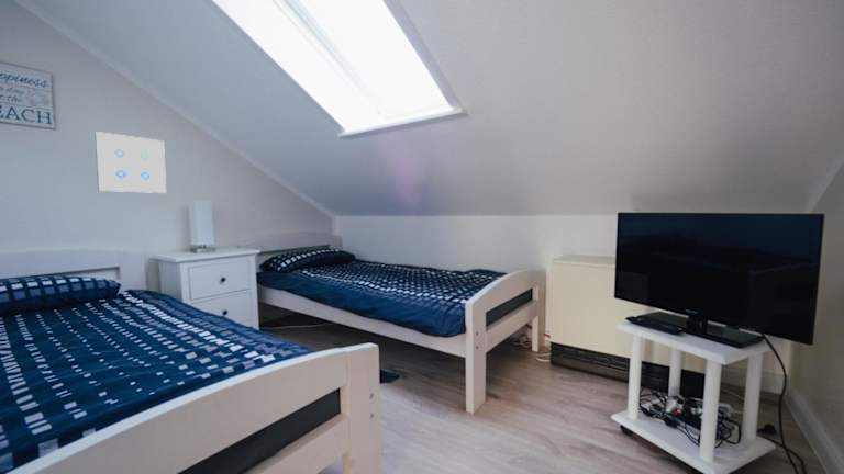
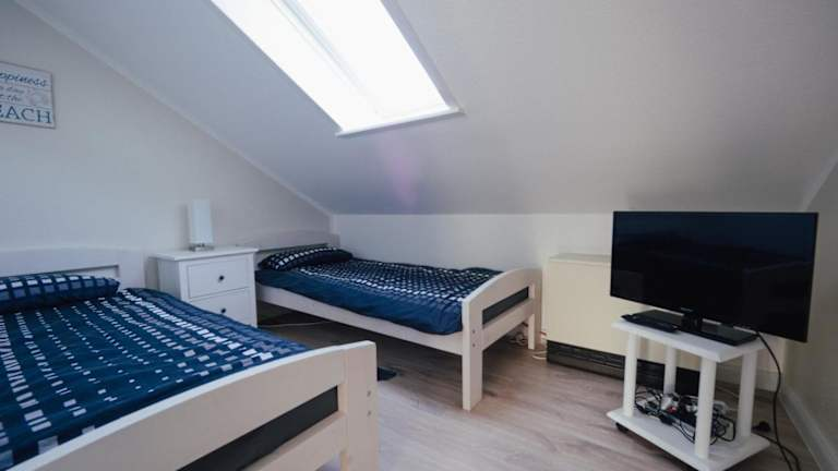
- wall art (132, 163)
